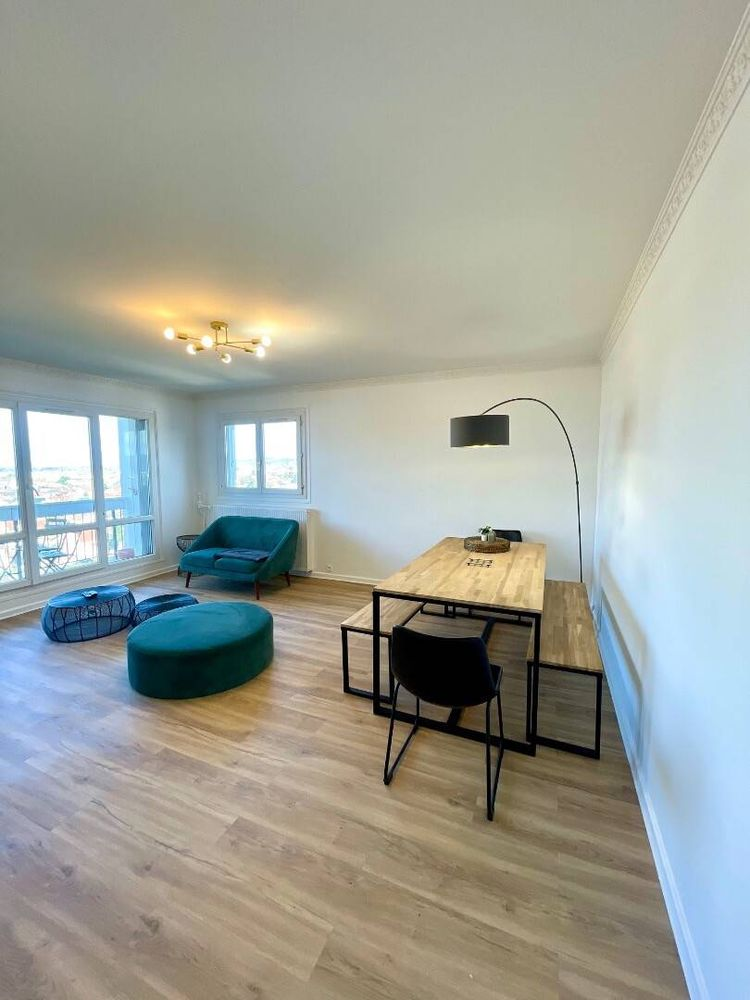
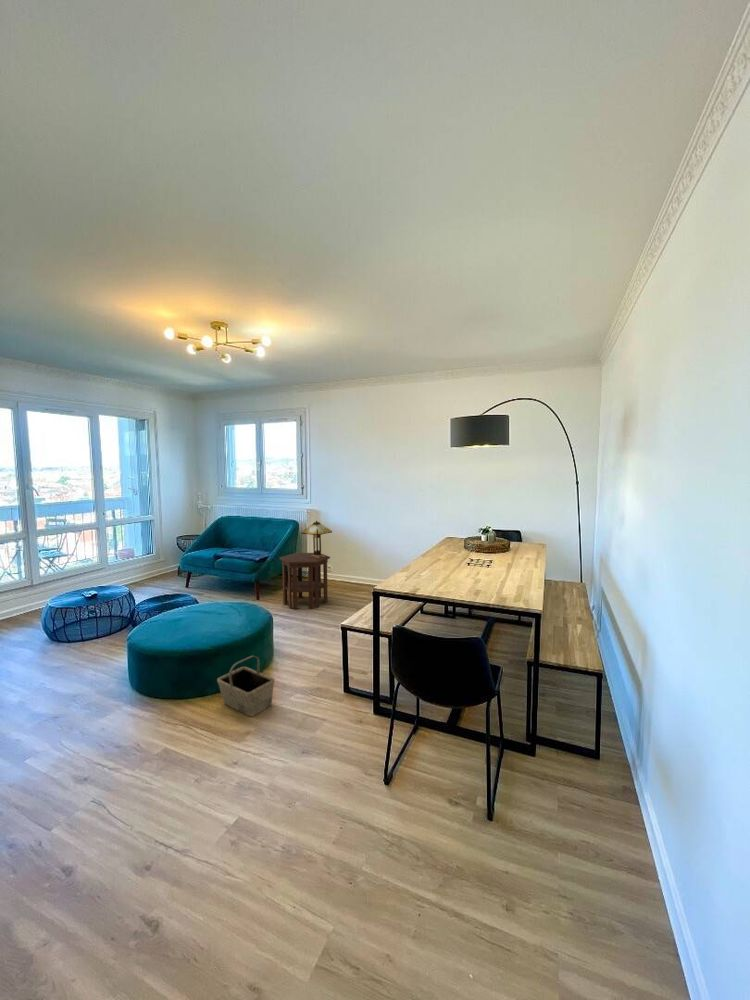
+ table lamp (316, 538)
+ basket (245, 682)
+ side table (305, 581)
